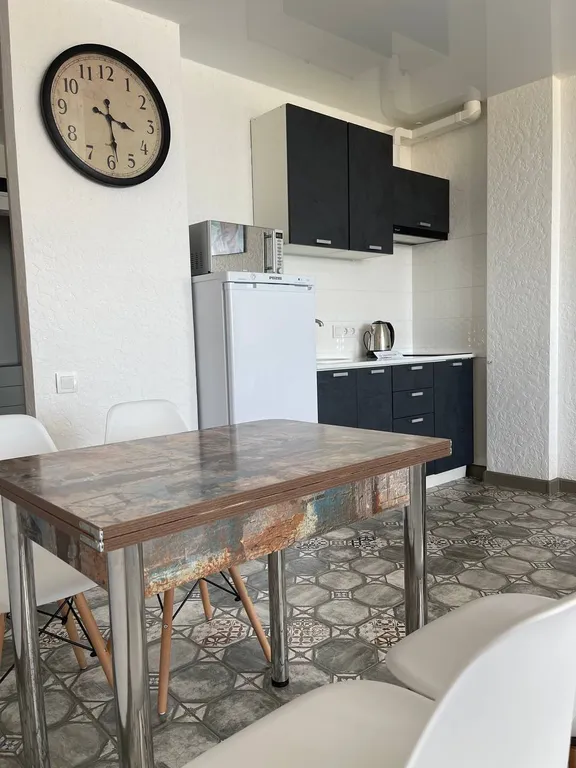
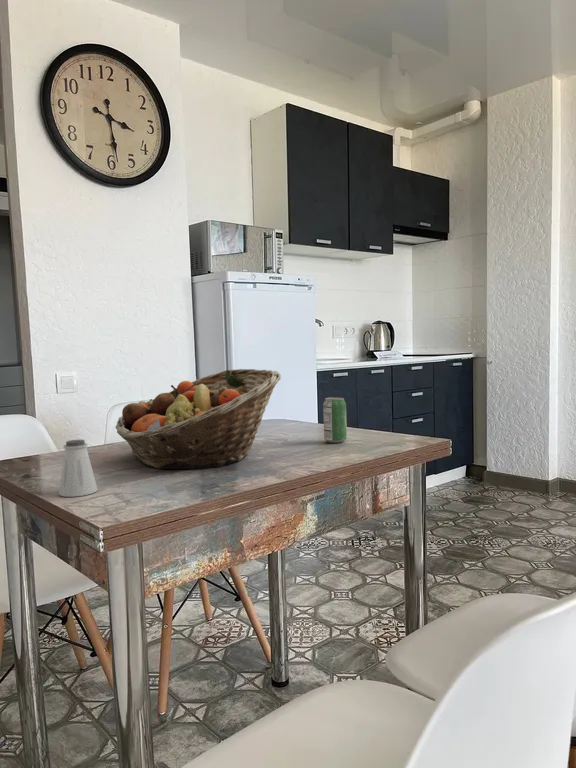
+ fruit basket (198, 414)
+ beverage can (334, 419)
+ saltshaker (76, 466)
